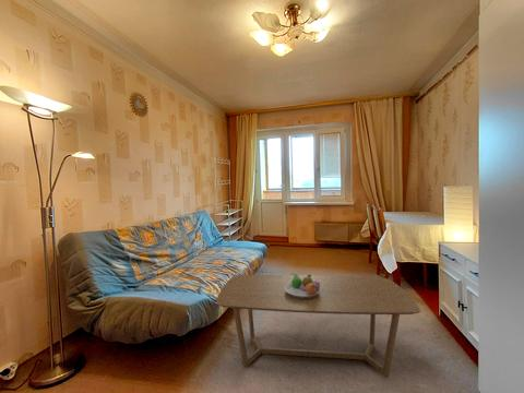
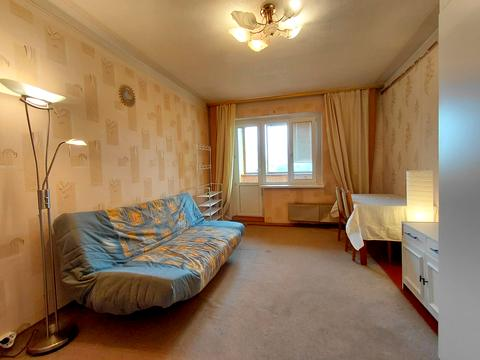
- coffee table (310, 312)
- fruit bowl (301, 284)
